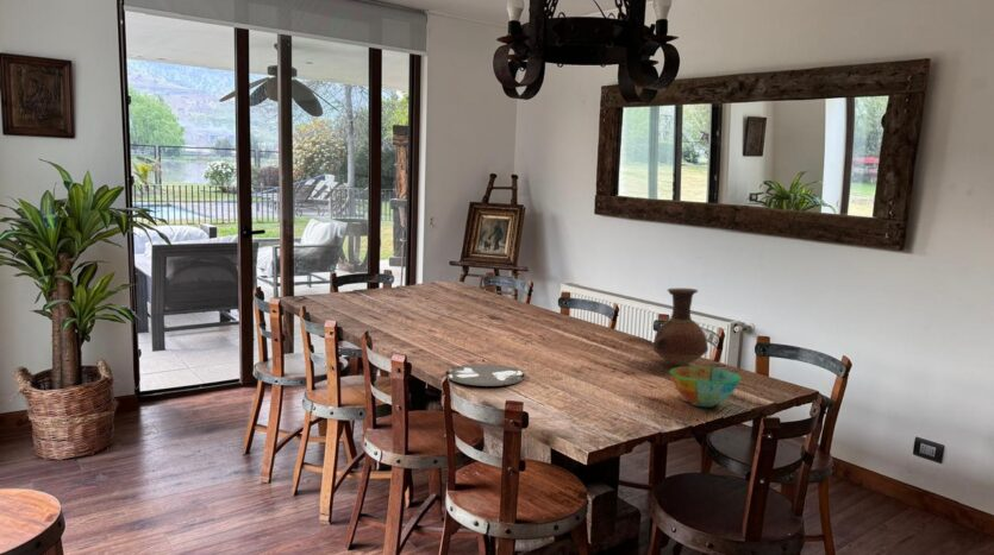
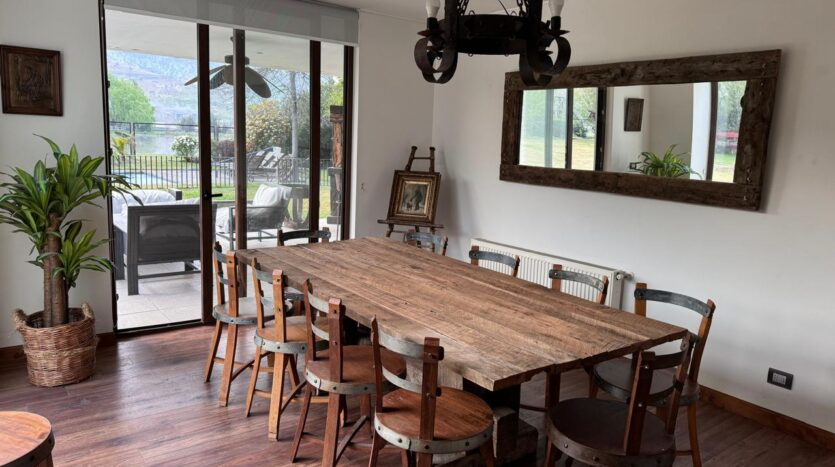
- bowl (704, 389)
- vase (681, 328)
- plate (485, 374)
